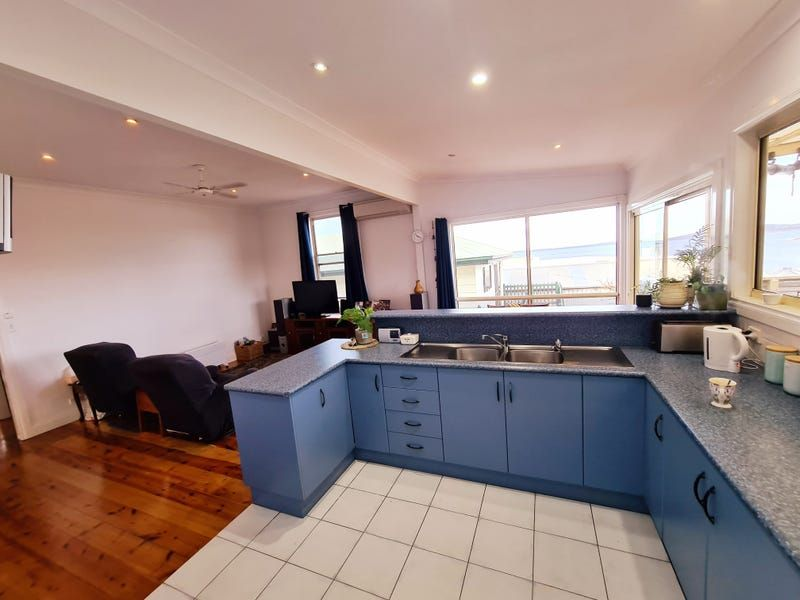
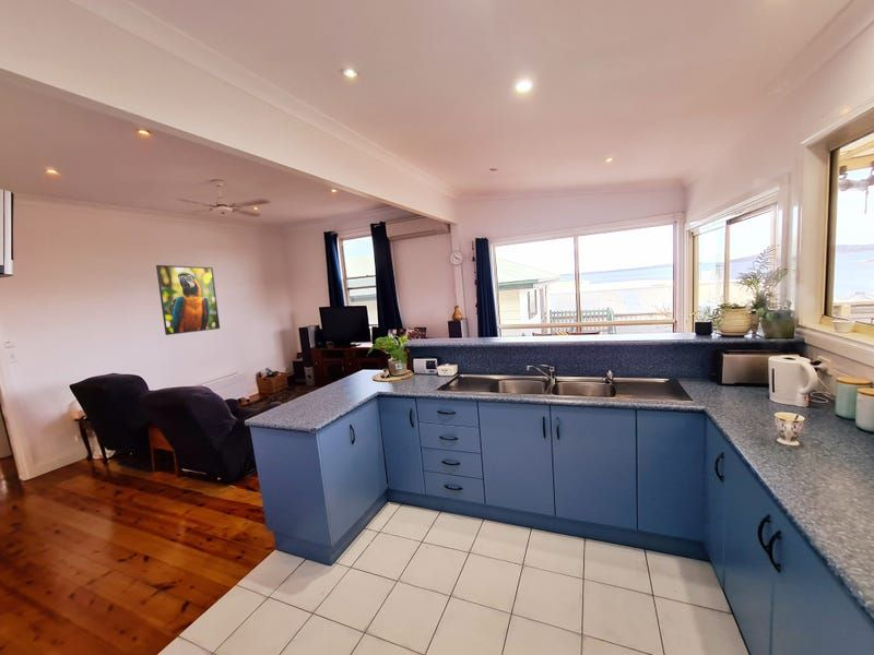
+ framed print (190, 299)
